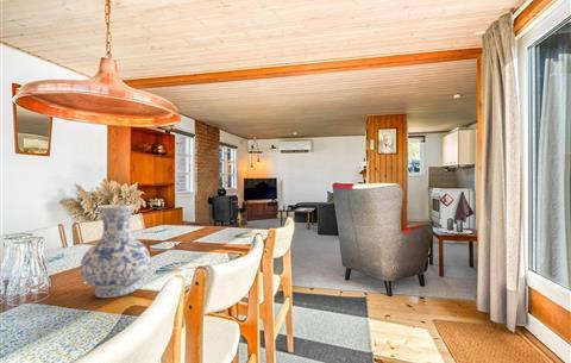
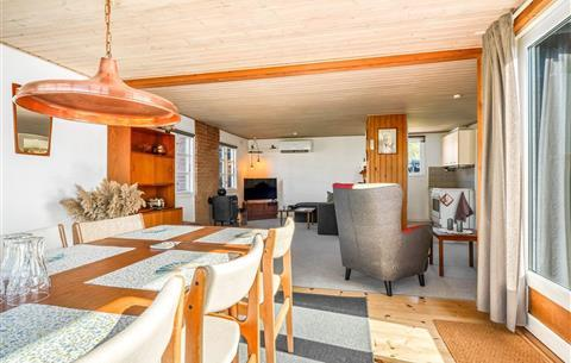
- vase (117, 248)
